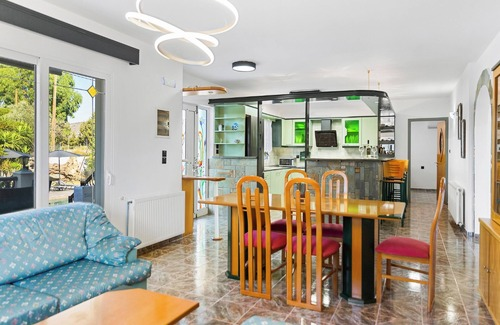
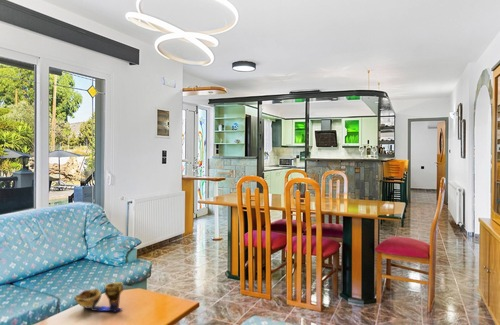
+ decorative bowl (99, 297)
